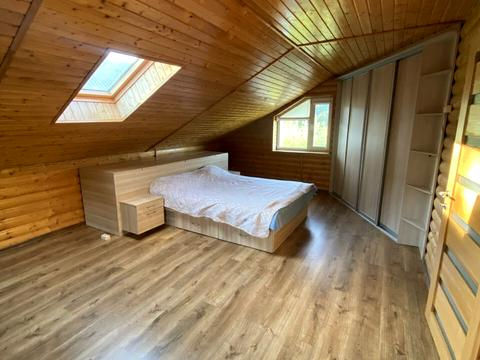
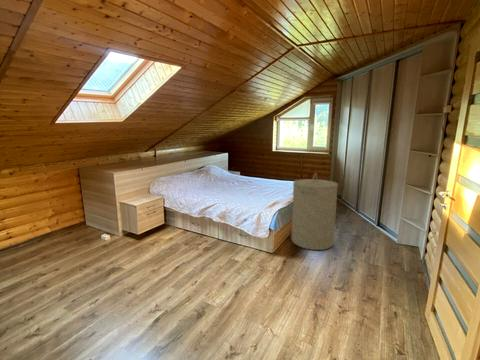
+ laundry hamper (313, 207)
